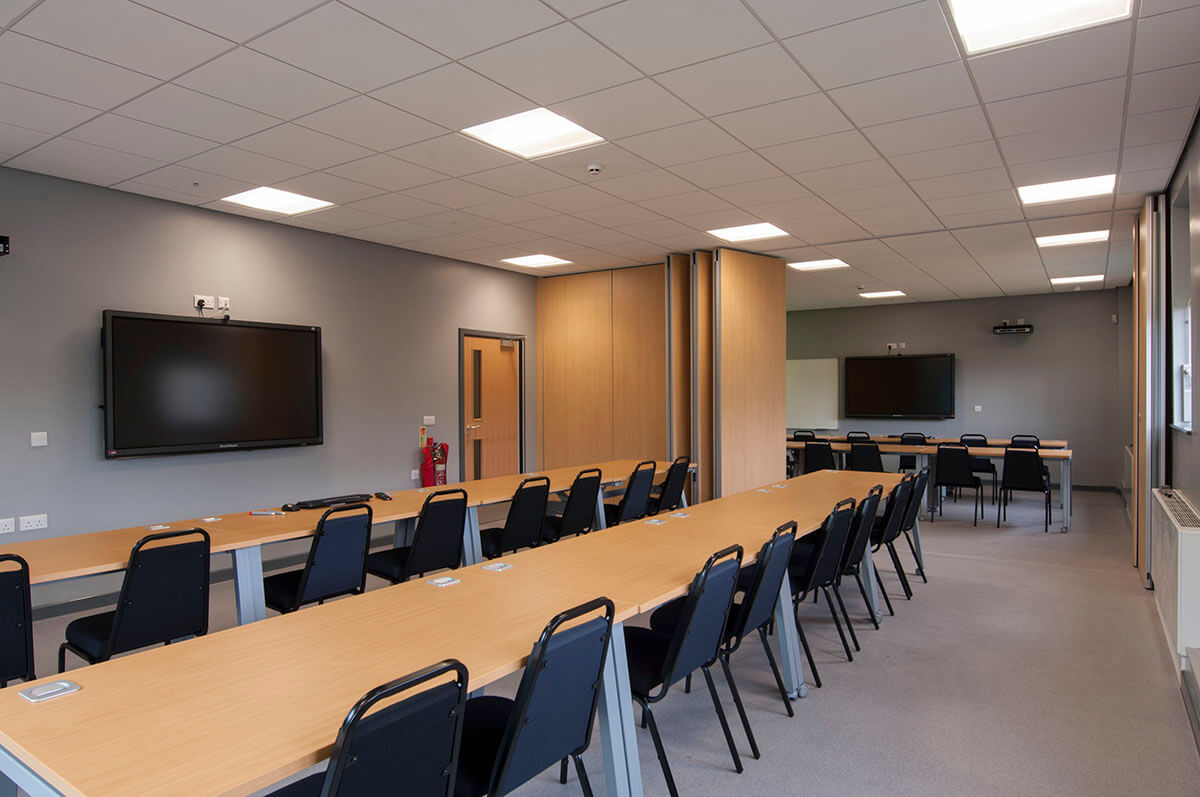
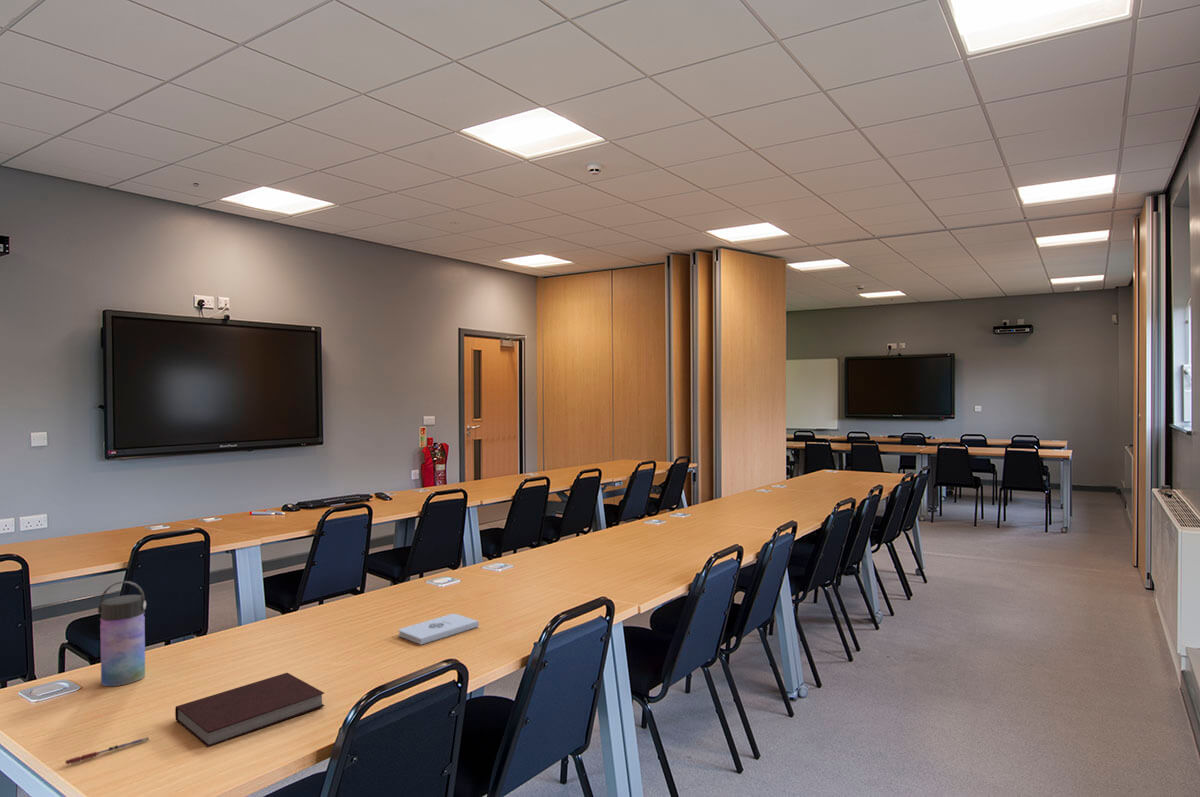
+ pen (108, 749)
+ water bottle (122, 630)
+ notepad (438, 628)
+ notebook (251, 706)
